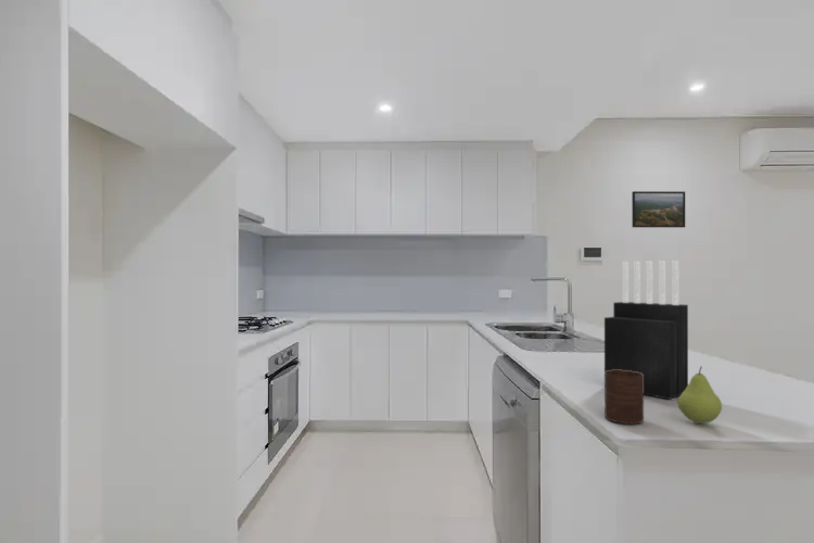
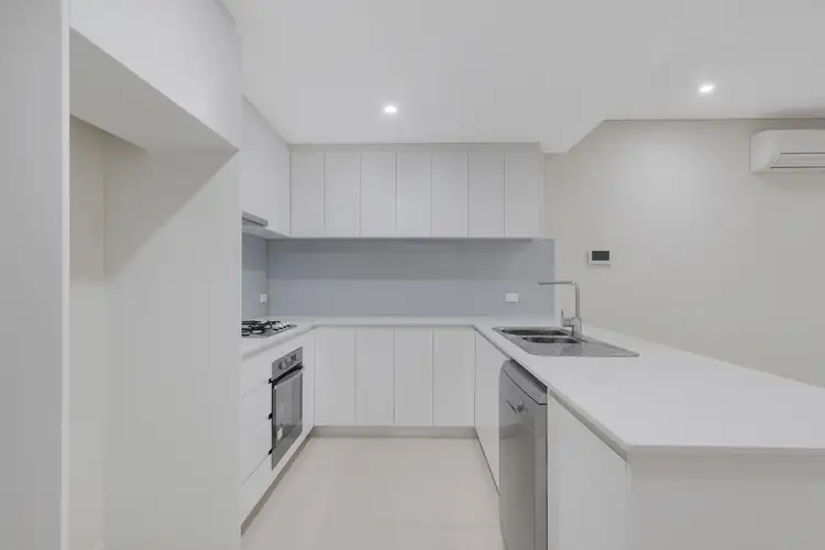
- knife block (643, 325)
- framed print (658, 209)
- cup (622, 394)
- fruit (699, 393)
